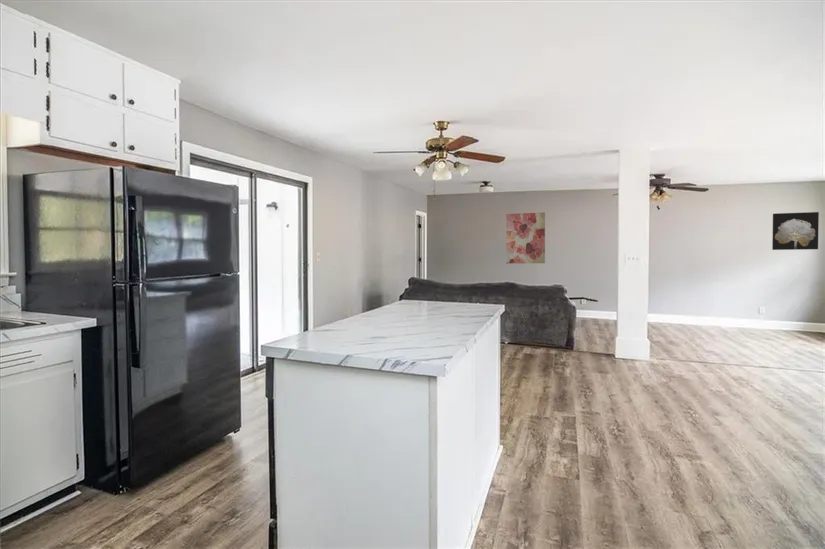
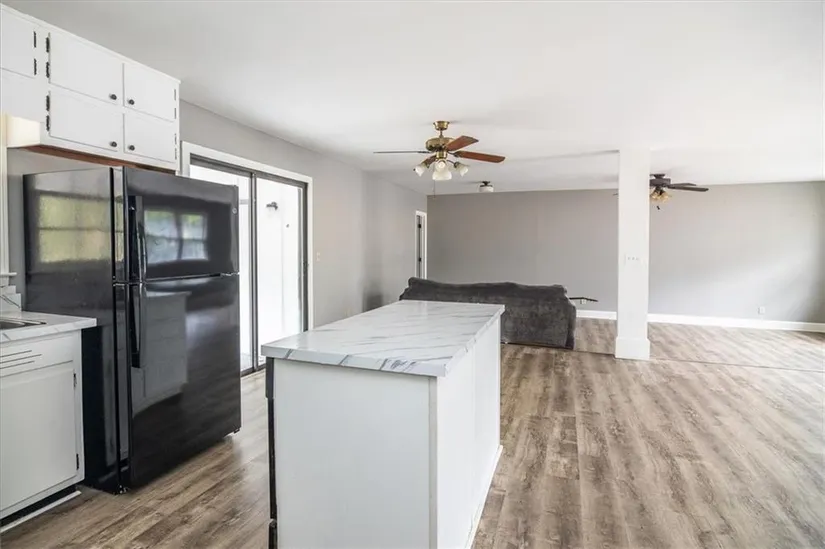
- wall art (525, 238)
- wall art (795, 231)
